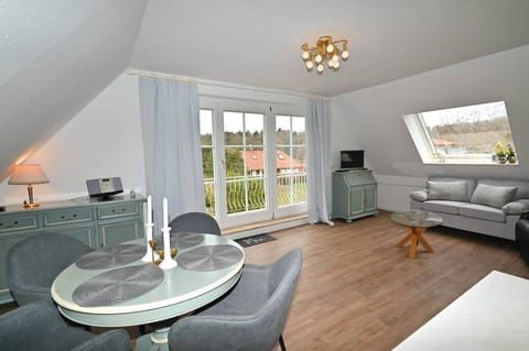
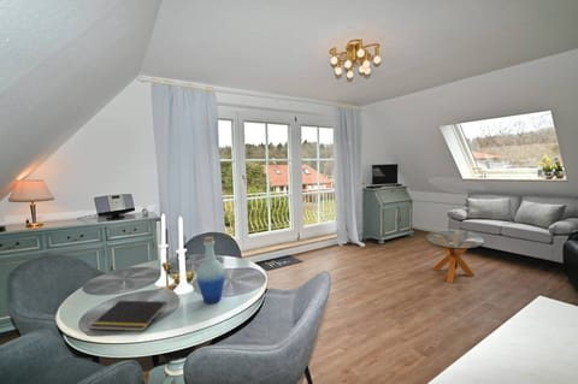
+ bottle (210, 268)
+ notepad (130, 314)
